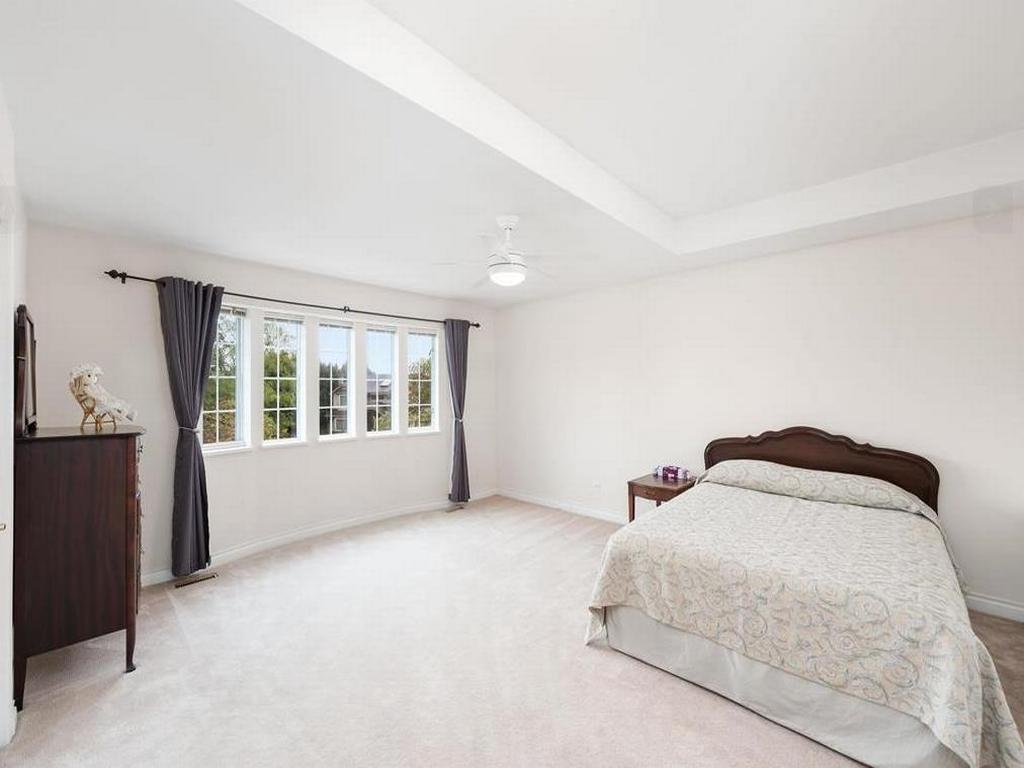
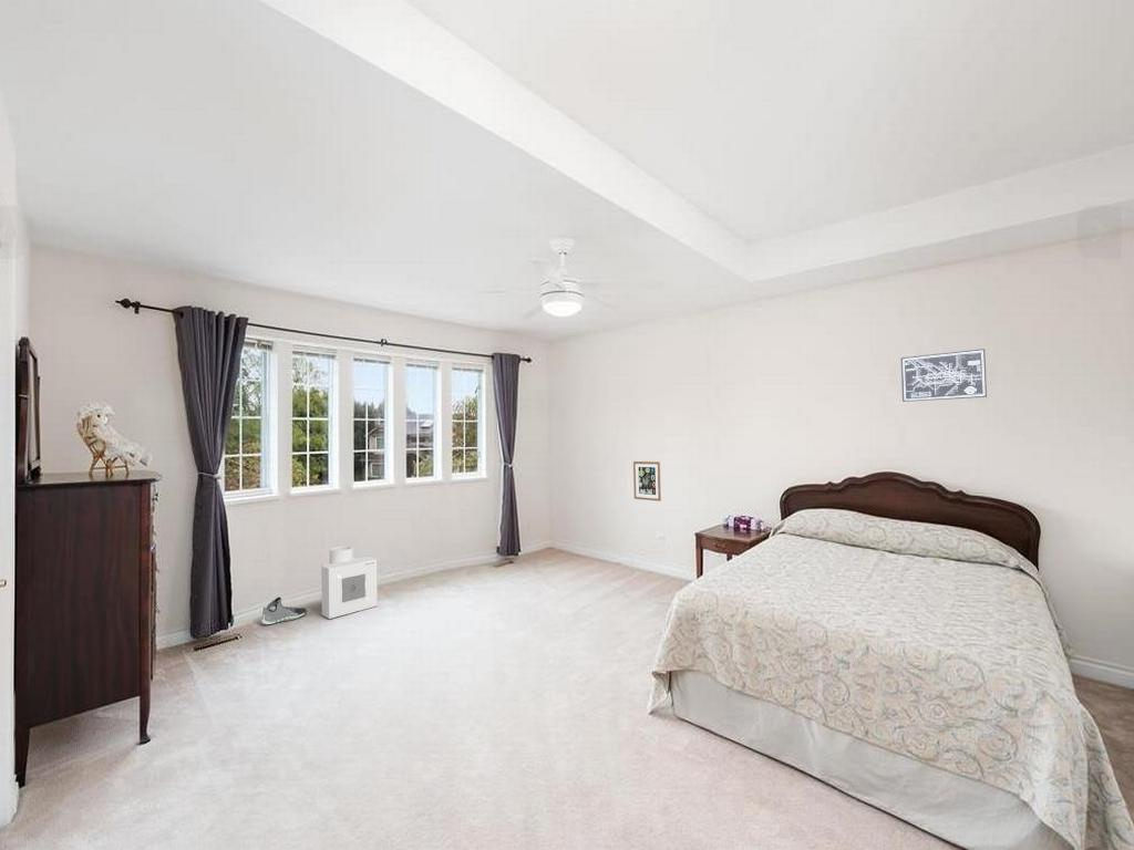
+ air purifier (342, 577)
+ sneaker (285, 608)
+ wall art (647, 480)
+ wall art (941, 376)
